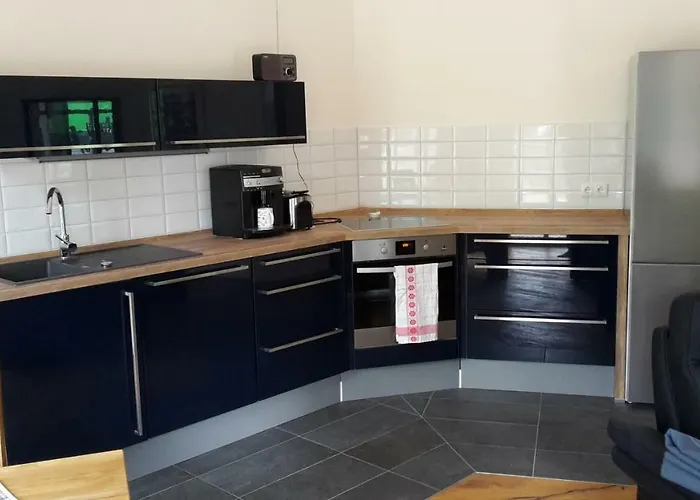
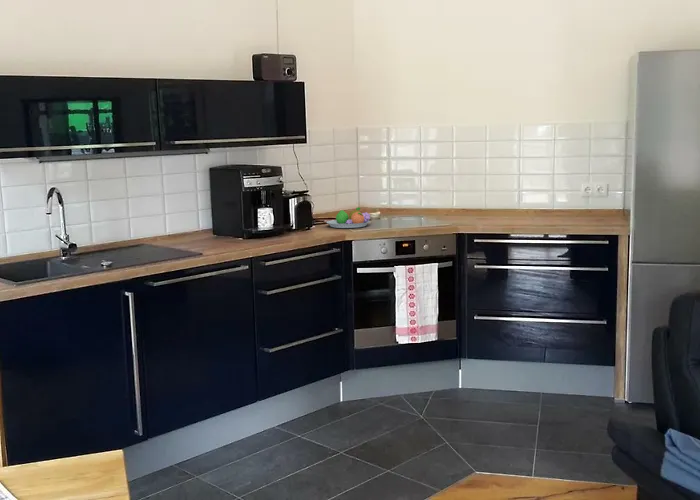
+ fruit bowl (348, 217)
